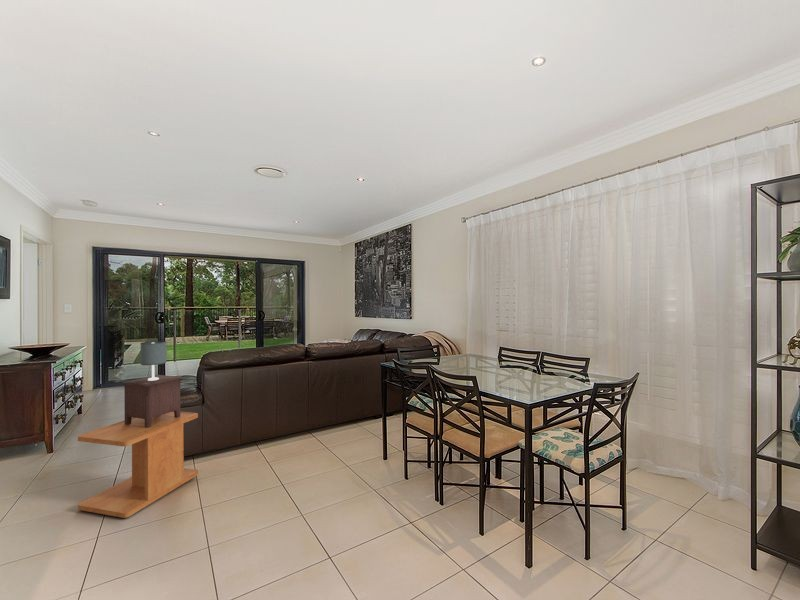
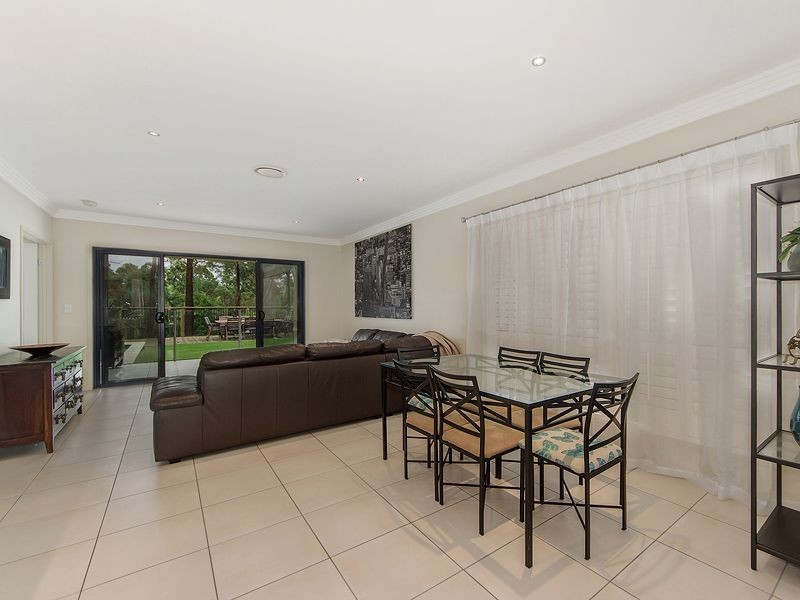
- side table (143, 457)
- table lamp (153, 380)
